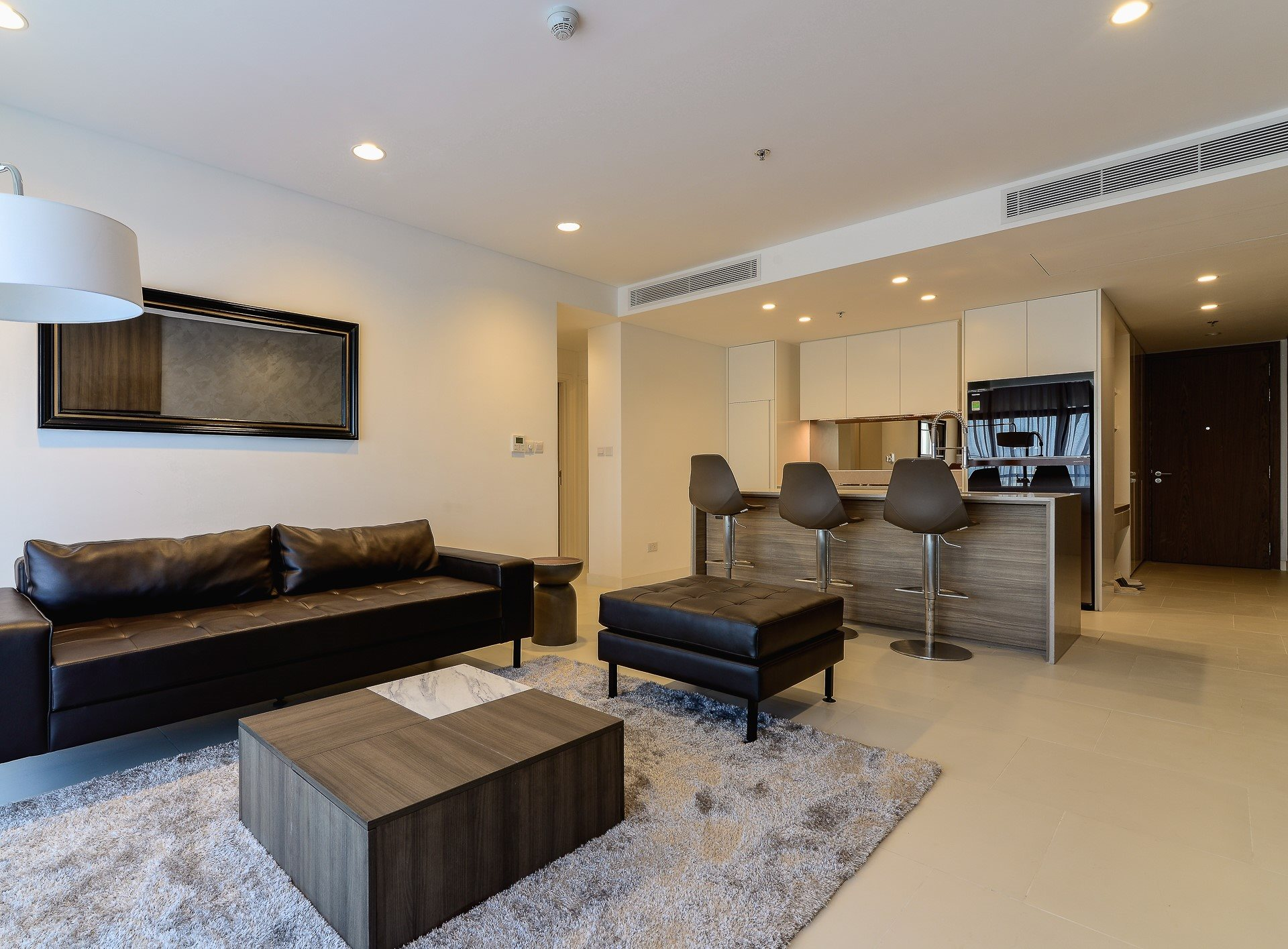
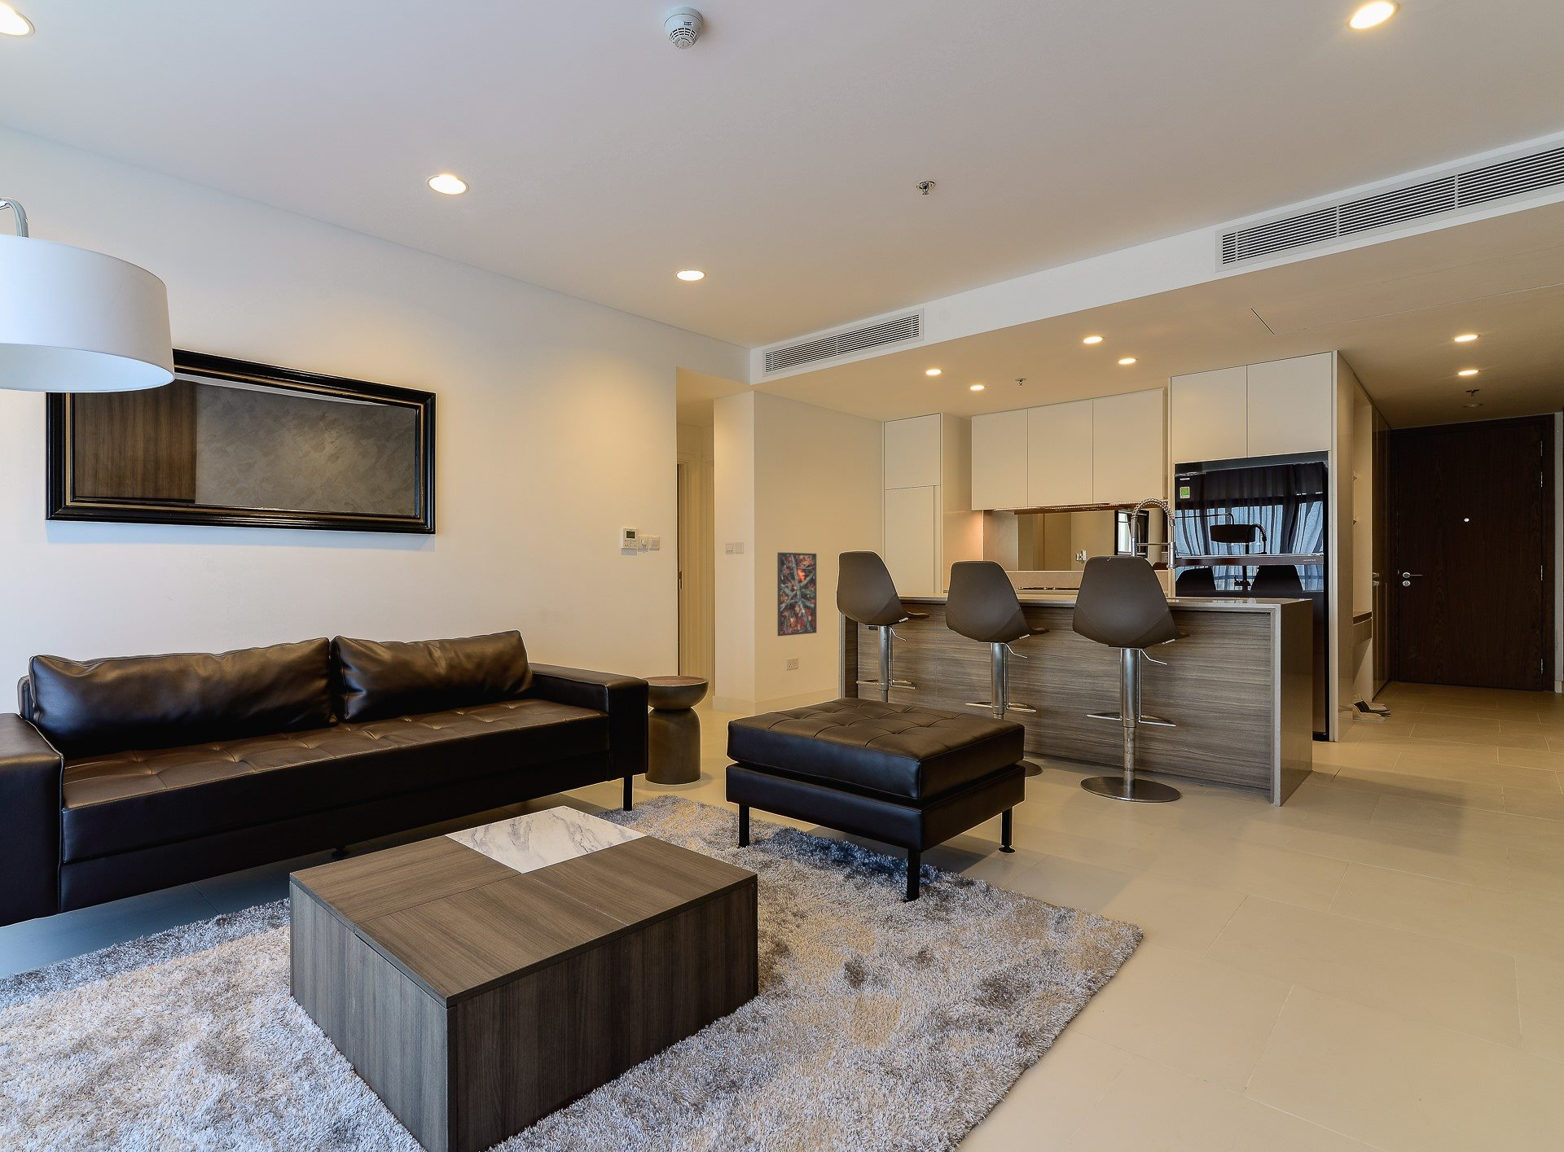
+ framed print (798, 594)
